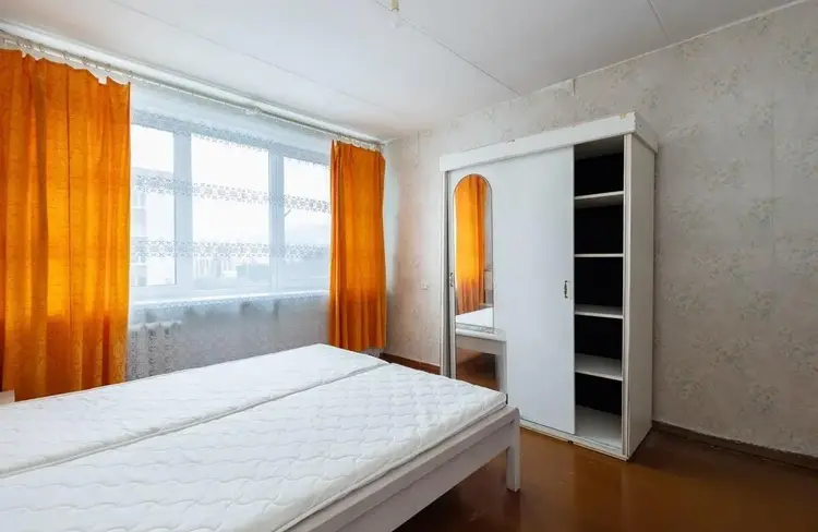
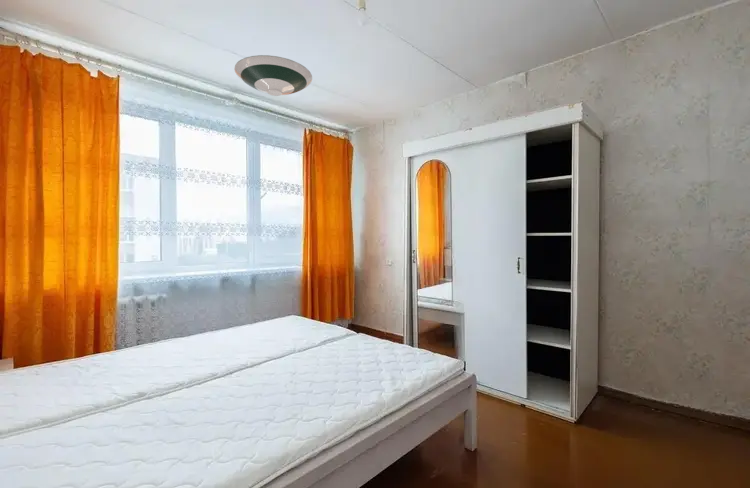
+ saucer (274, 84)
